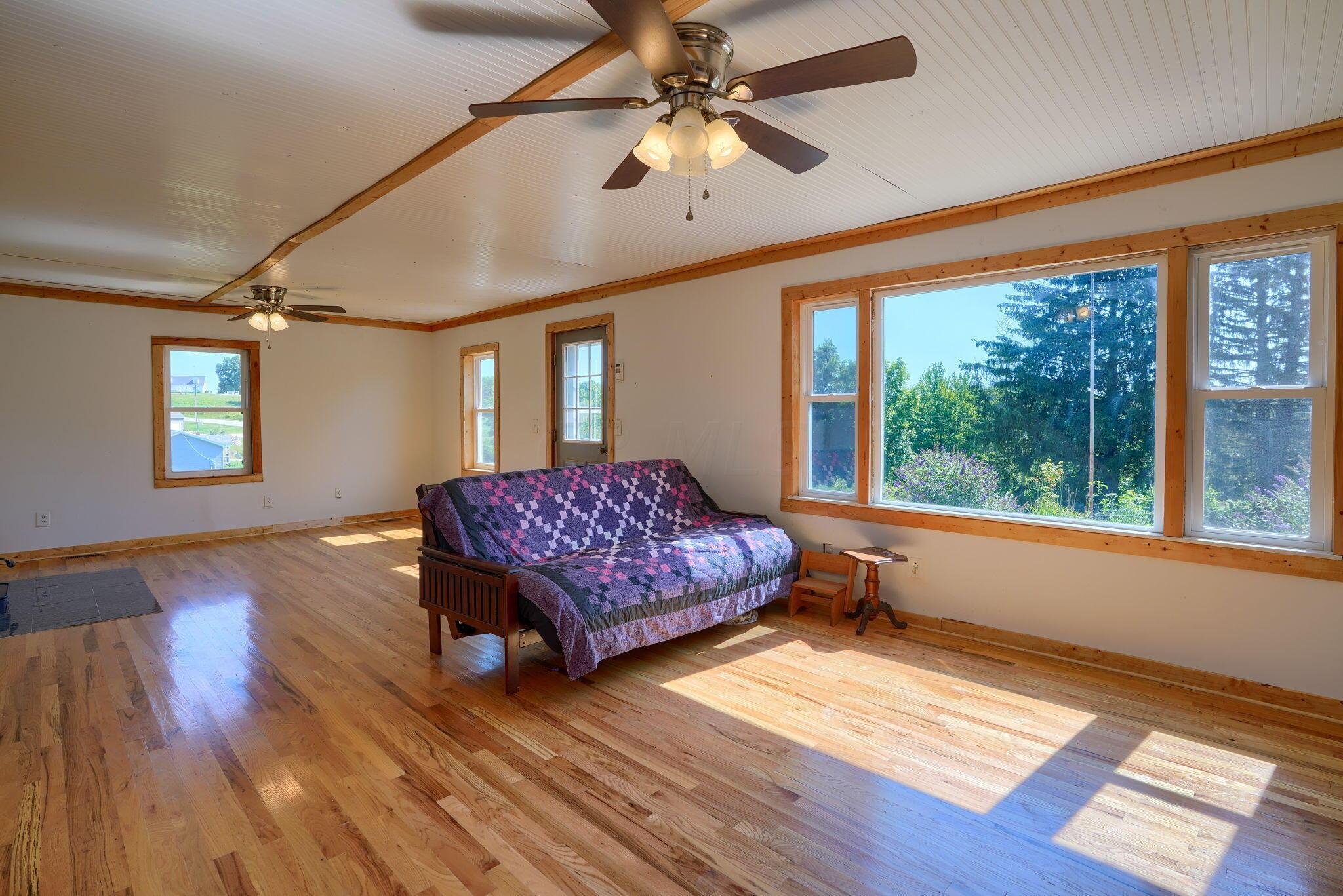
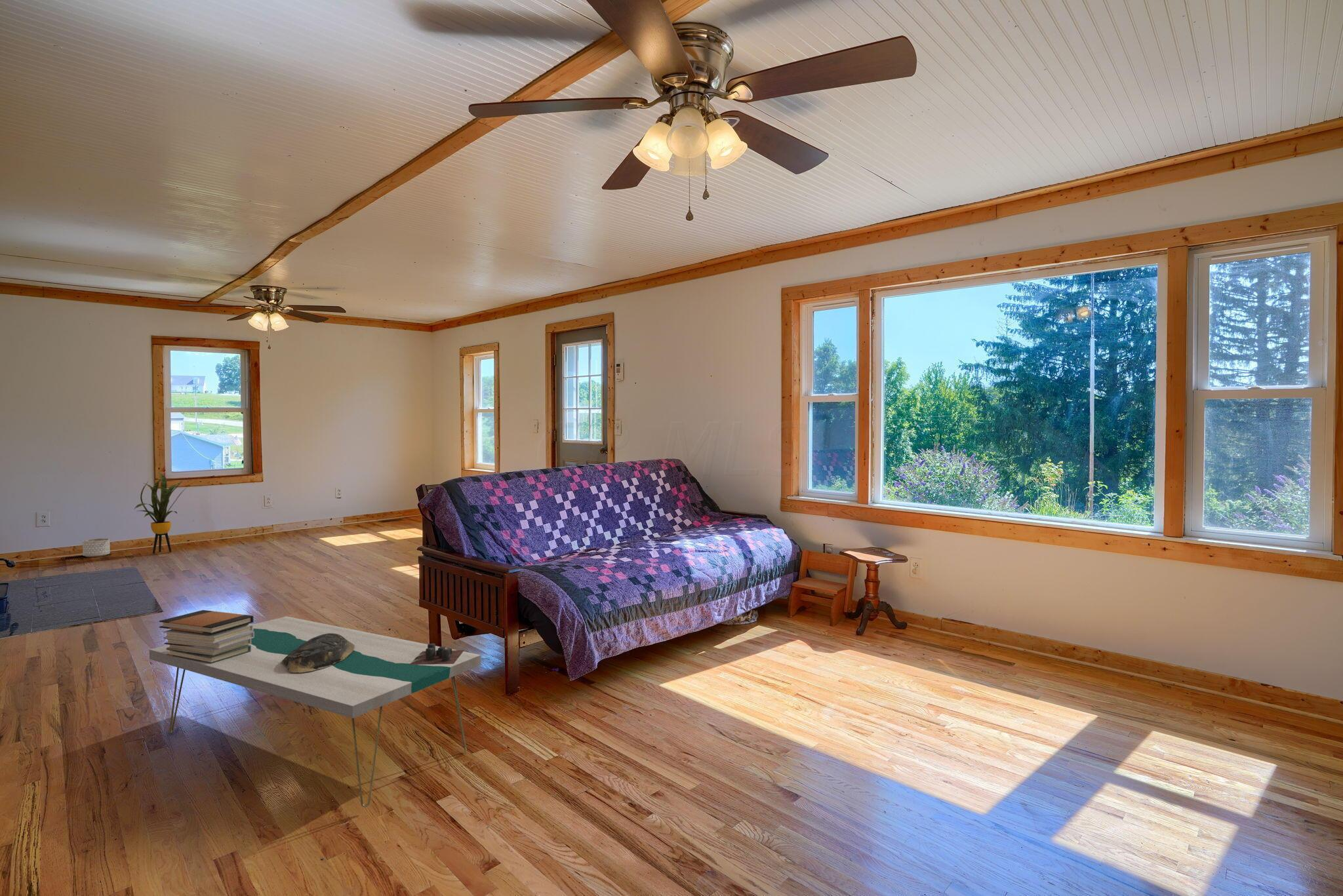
+ planter (96, 548)
+ book stack (209, 635)
+ house plant (165, 513)
+ coffee table (313, 697)
+ candle (437, 652)
+ decorative bowl (317, 648)
